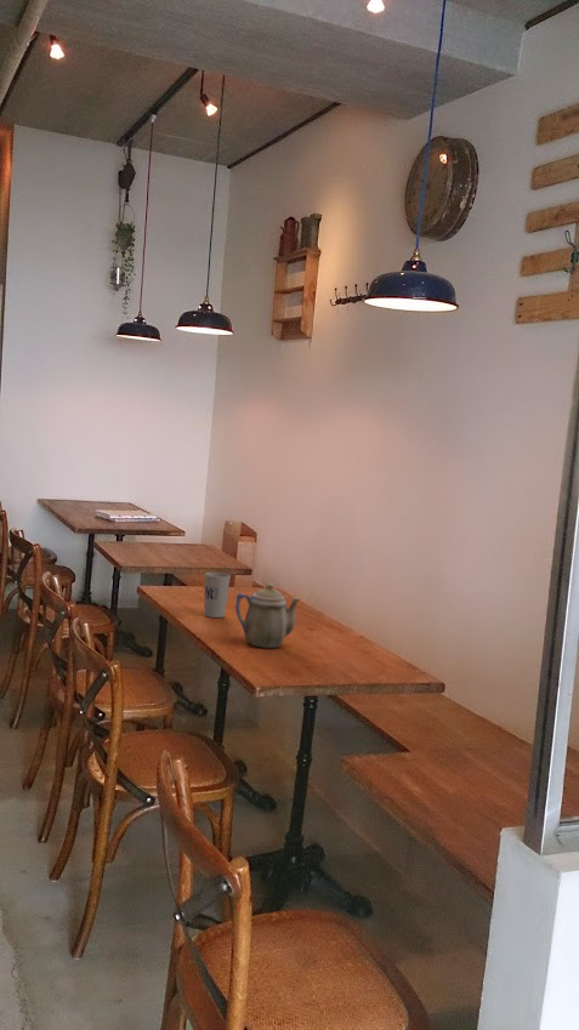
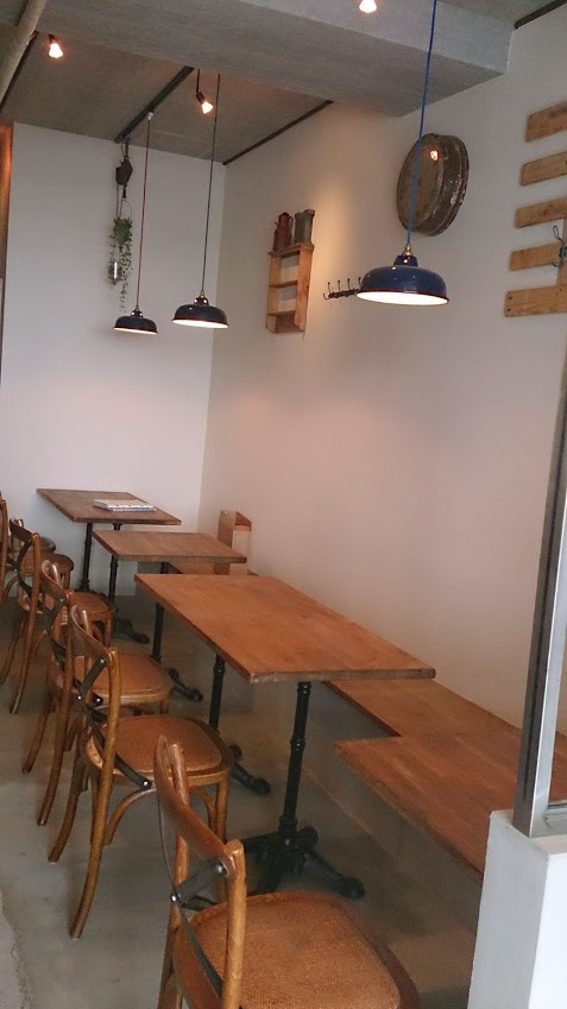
- cup (215, 594)
- teapot (266, 613)
